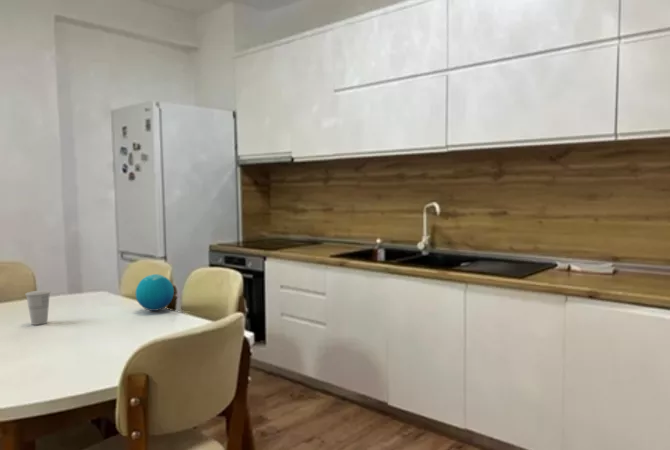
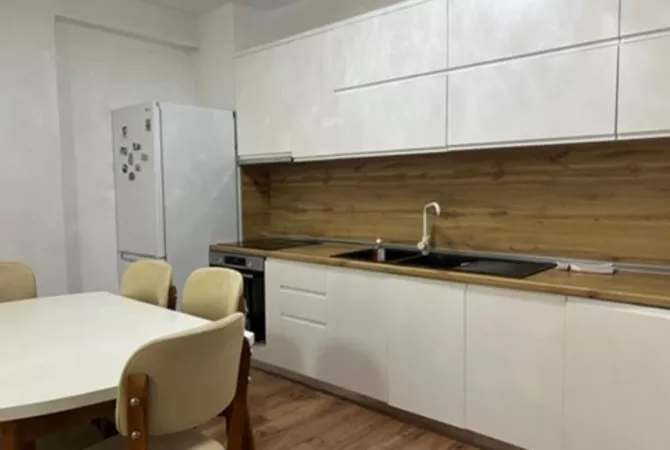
- decorative orb (154, 292)
- cup (38, 307)
